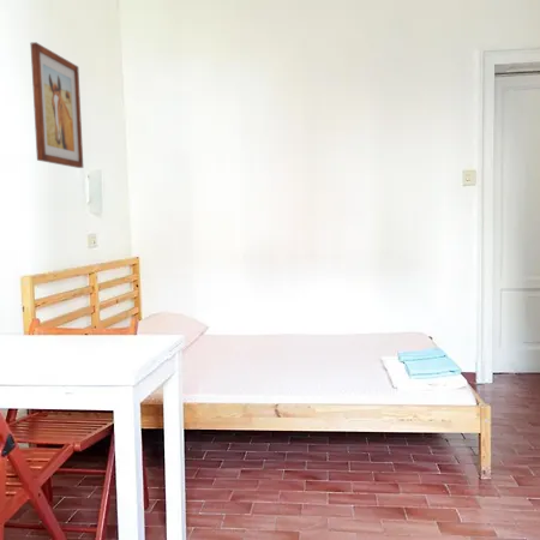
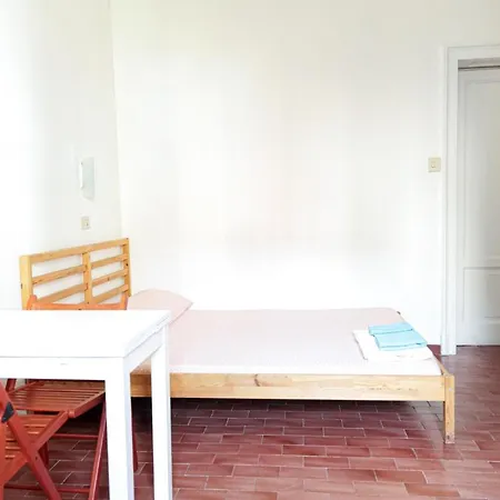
- wall art (59, 110)
